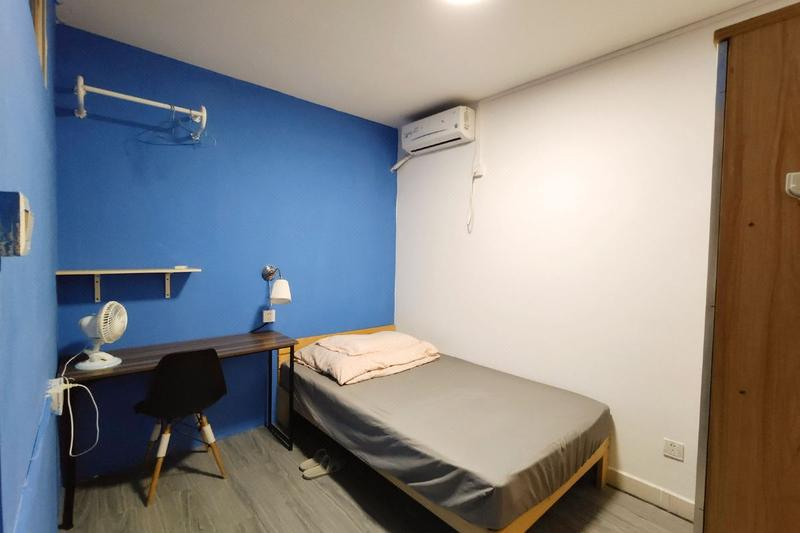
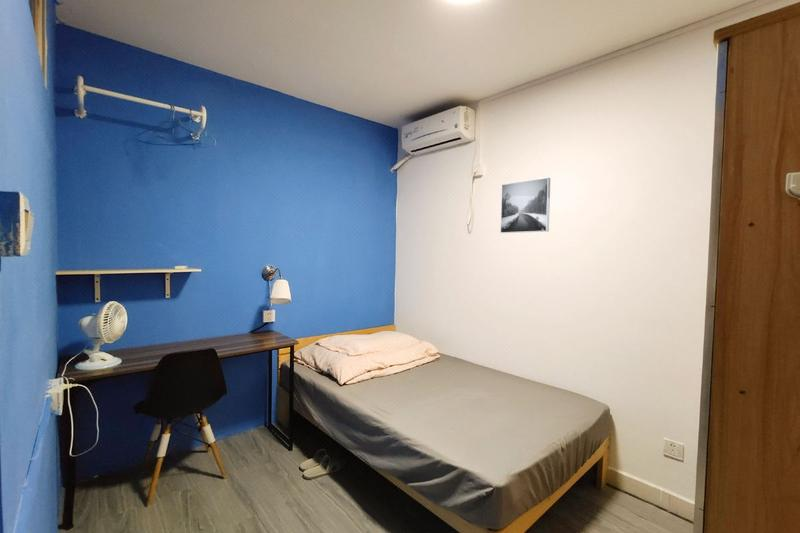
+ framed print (524, 206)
